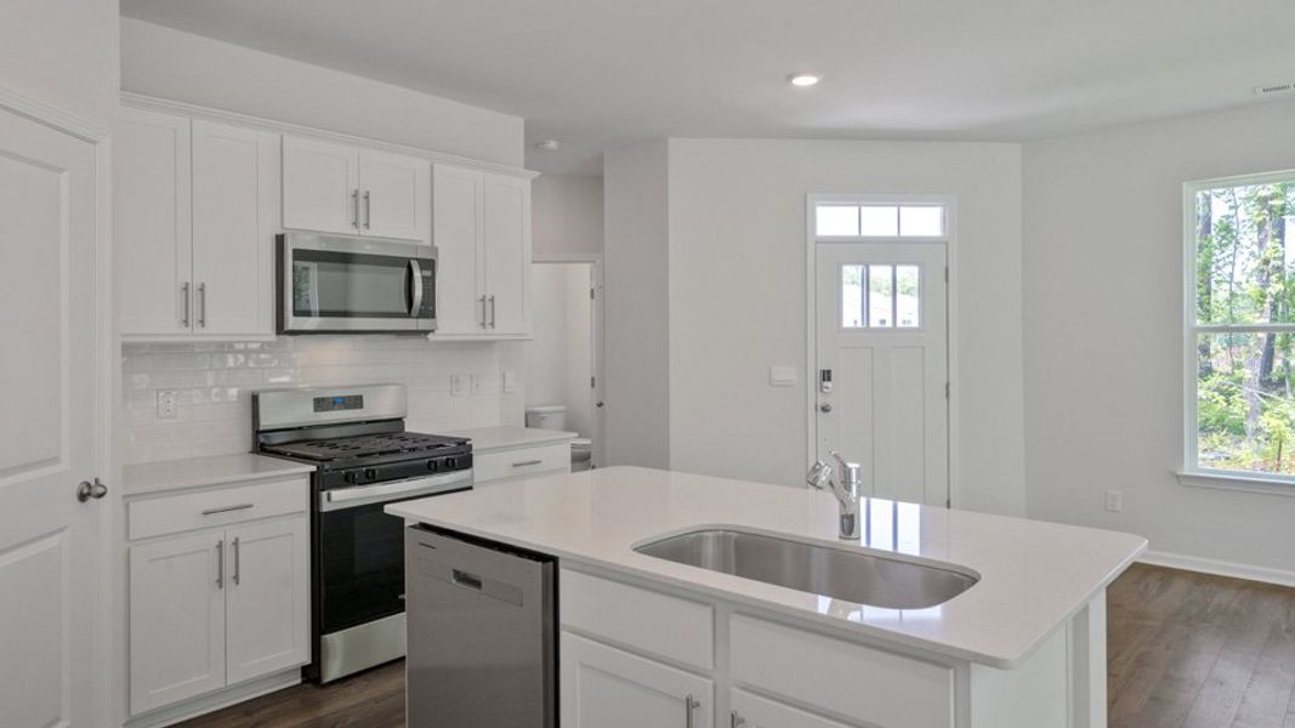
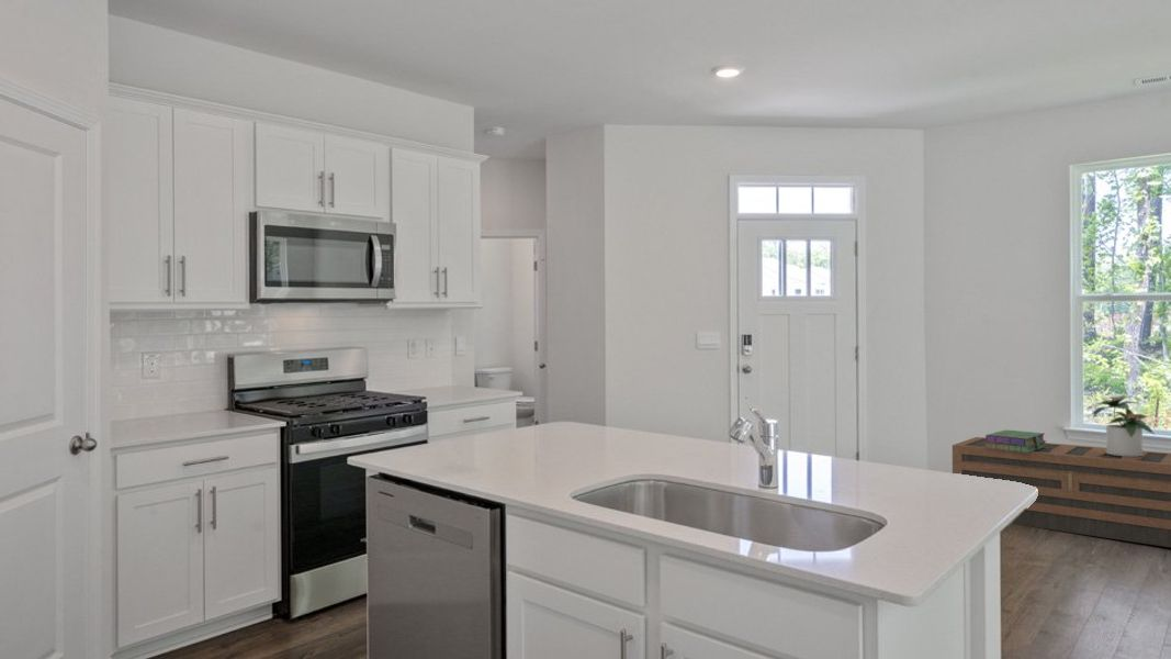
+ stack of books (1015, 439)
+ storage bench (1079, 488)
+ potted plant (1118, 425)
